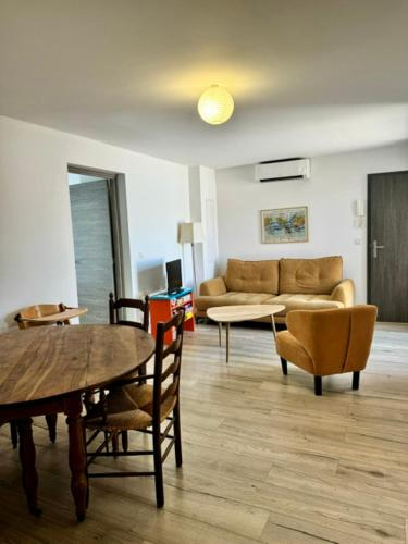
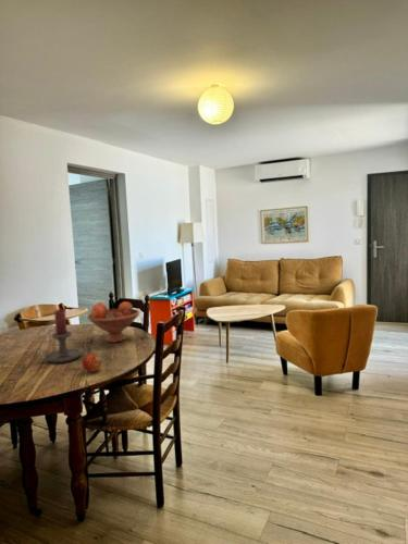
+ fruit (91, 362)
+ fruit bowl (114, 321)
+ candle holder (55, 334)
